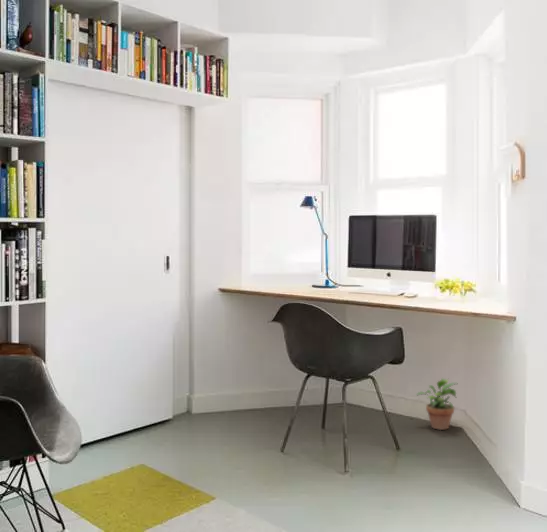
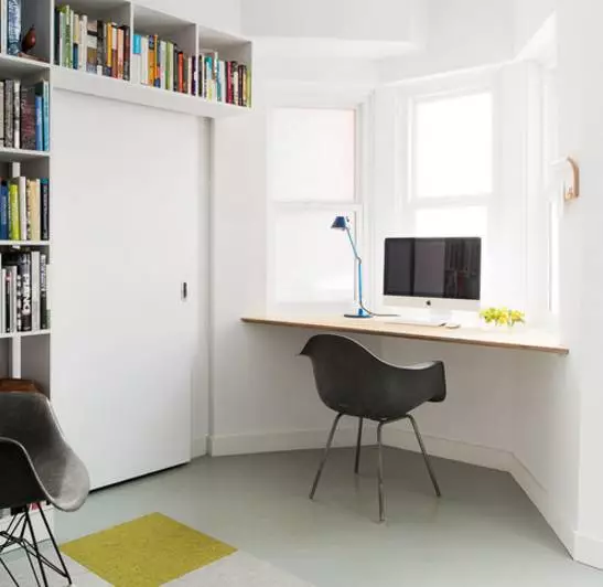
- potted plant (438, 401)
